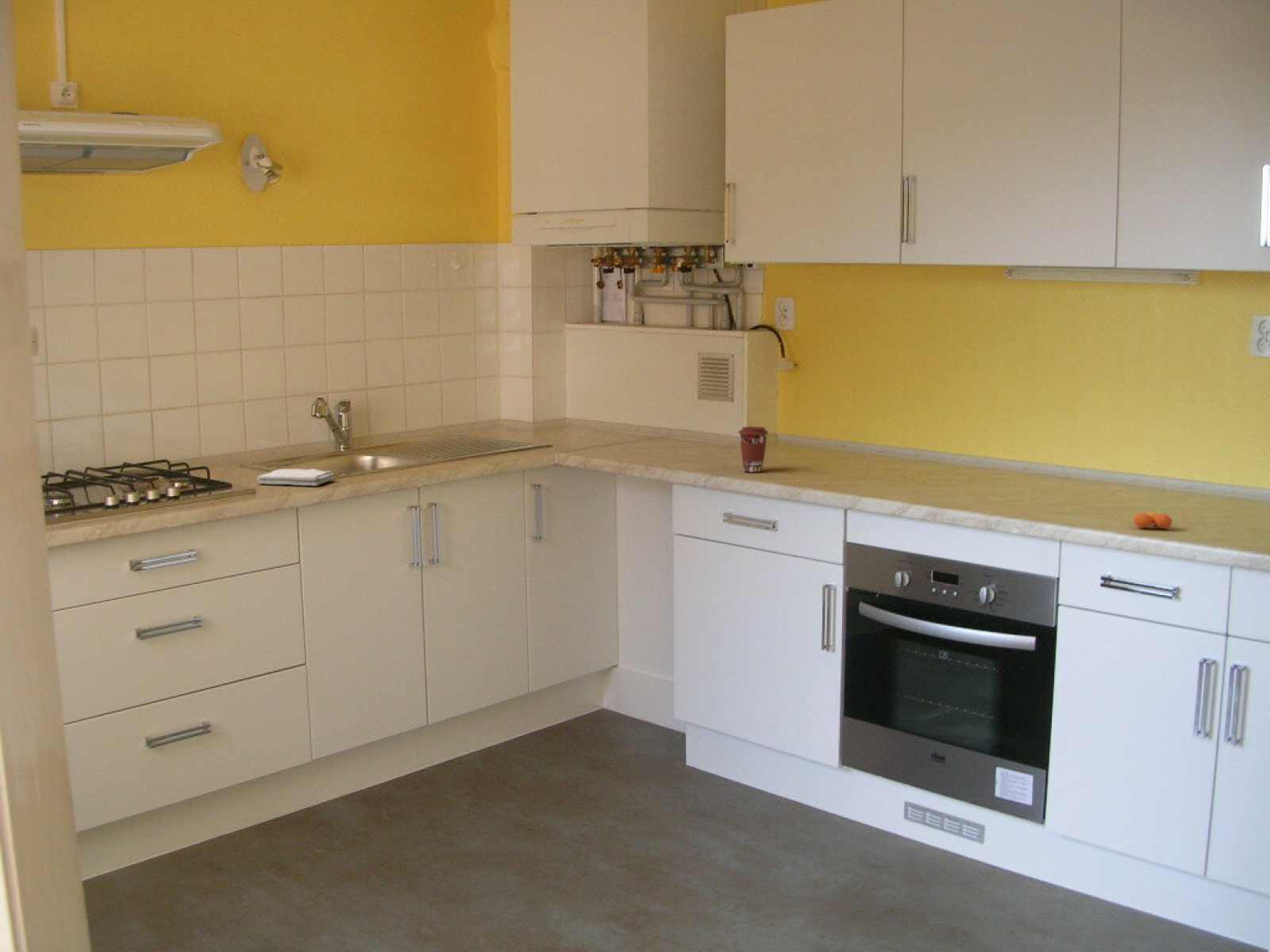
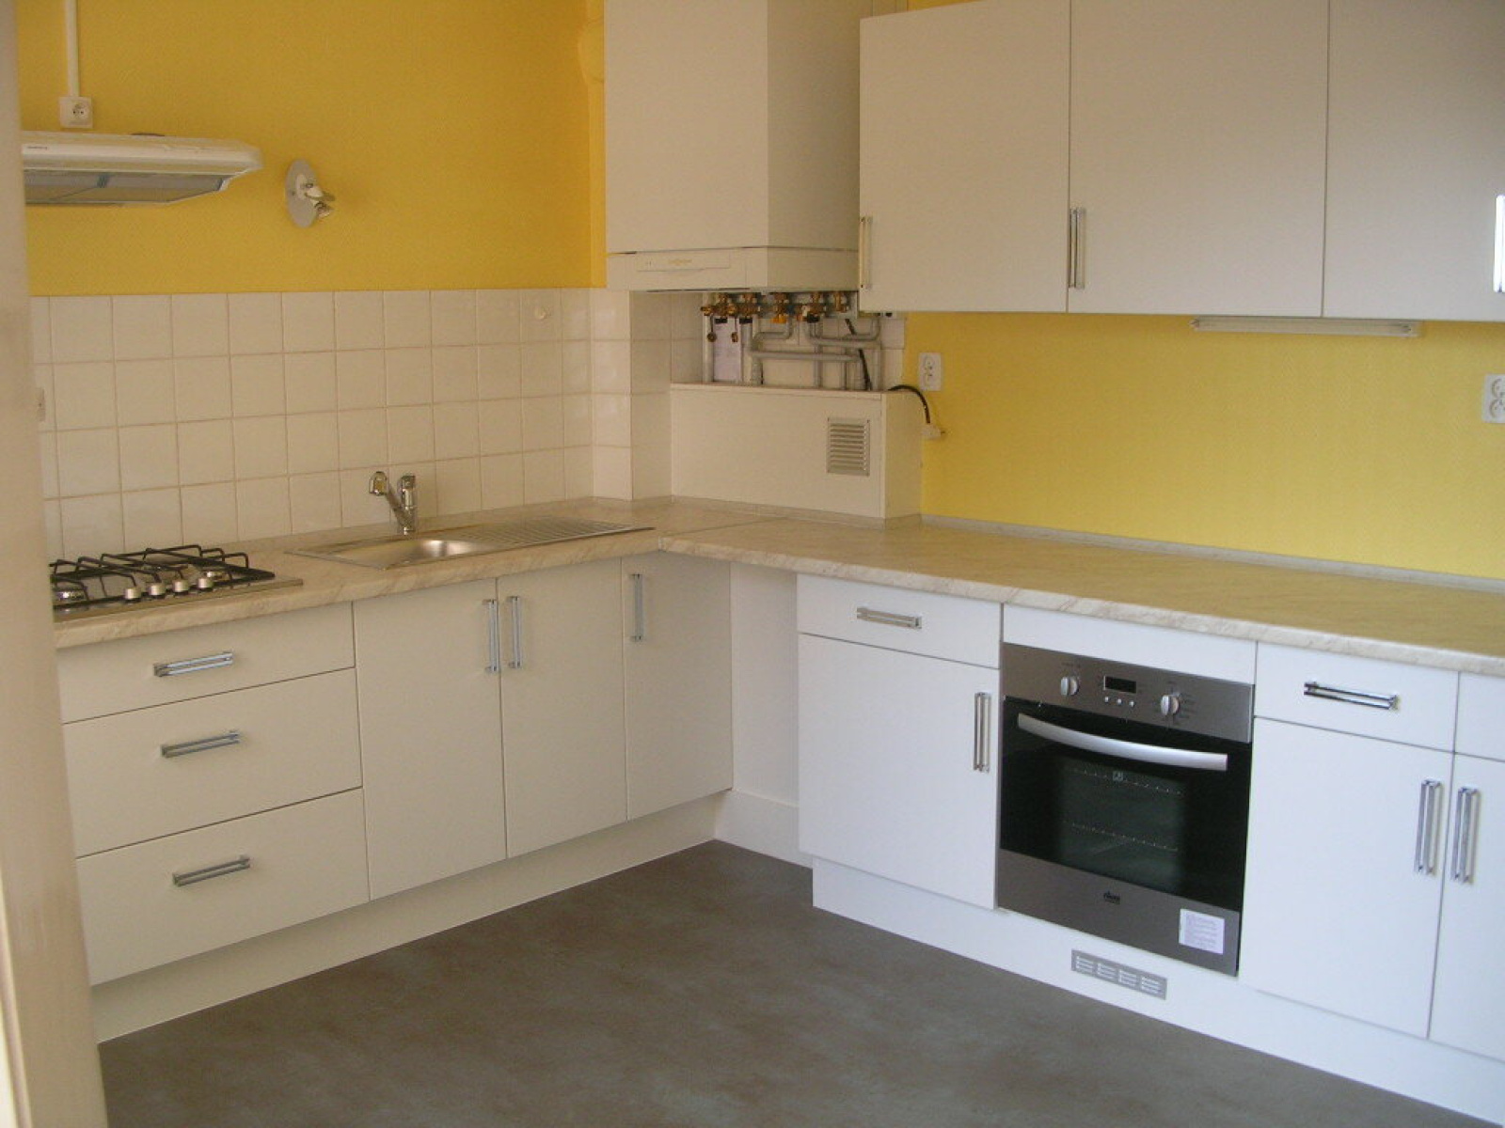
- orange (1153, 520)
- washcloth (296, 476)
- coffee cup (752, 449)
